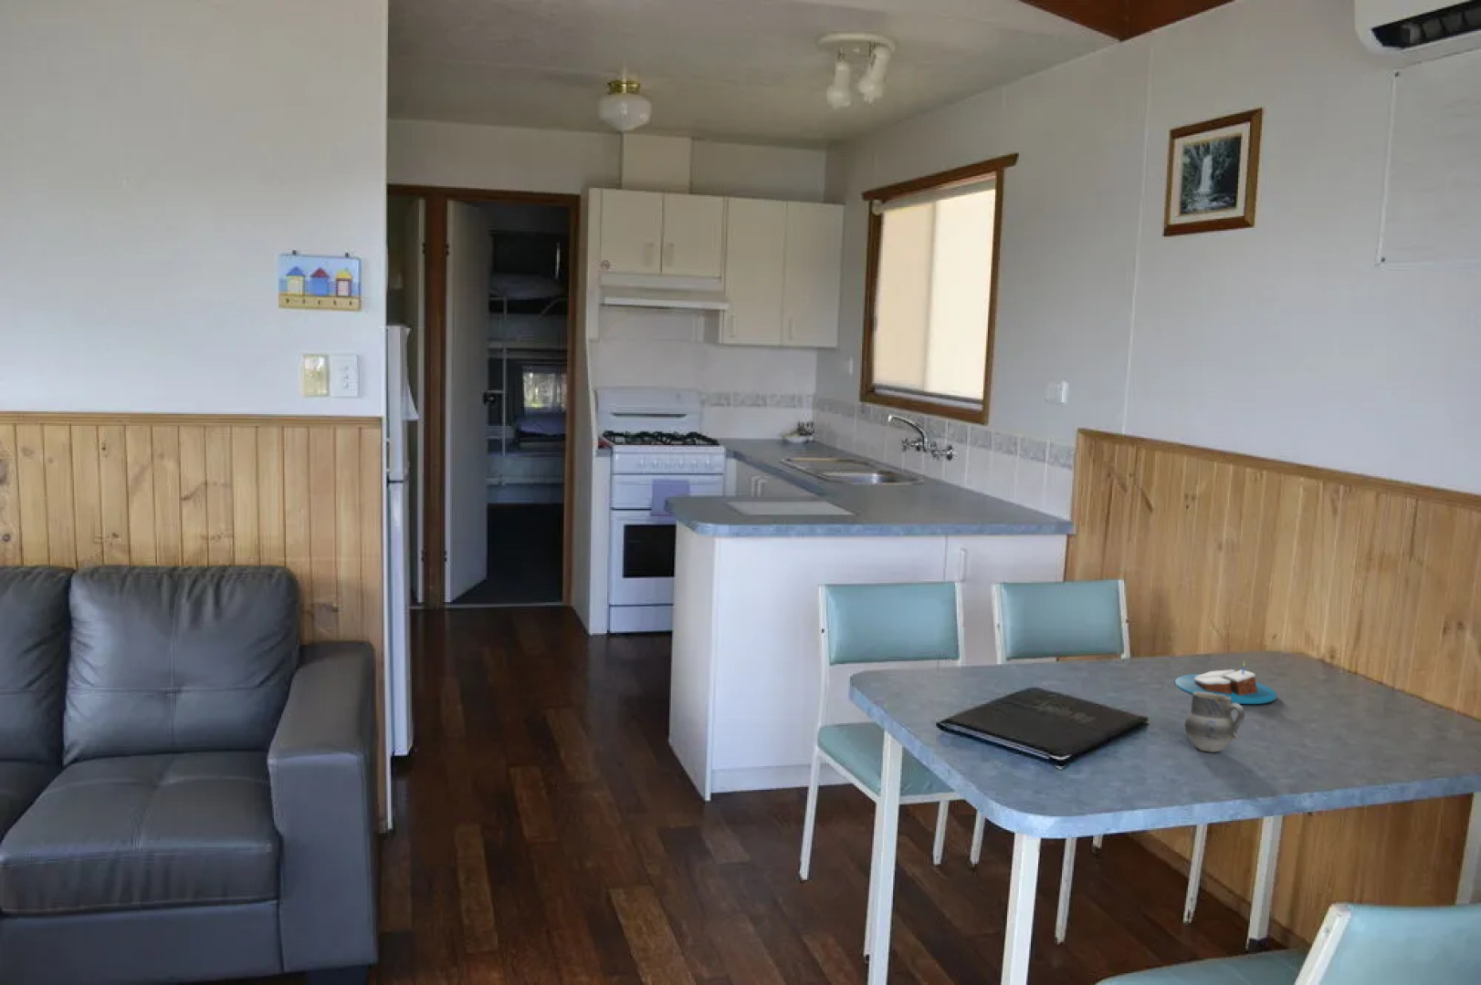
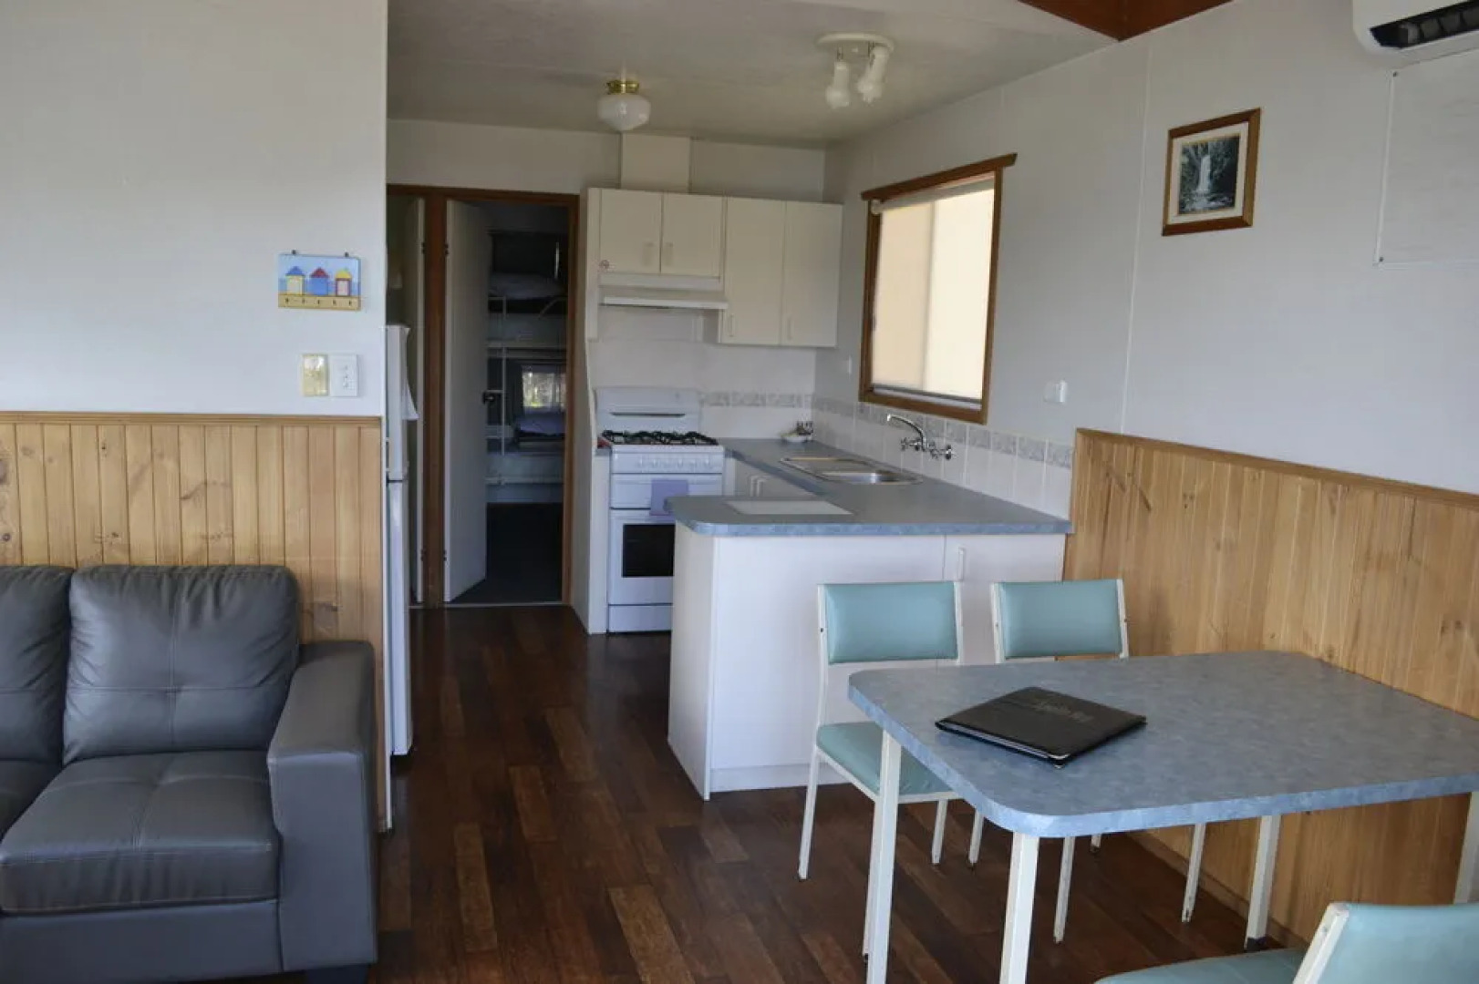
- candle (1226, 674)
- cup (1215, 722)
